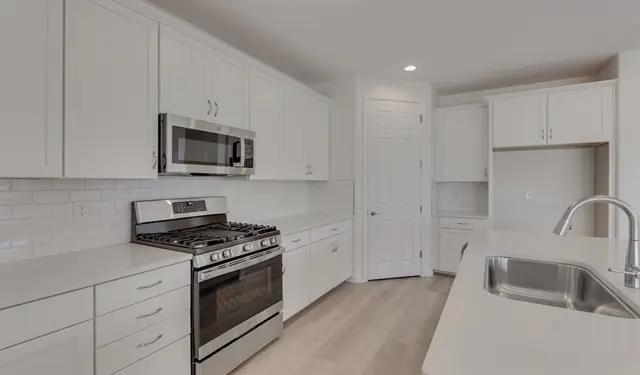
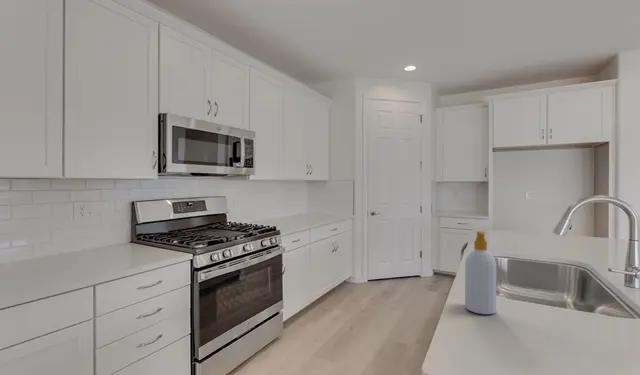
+ soap bottle (480, 270)
